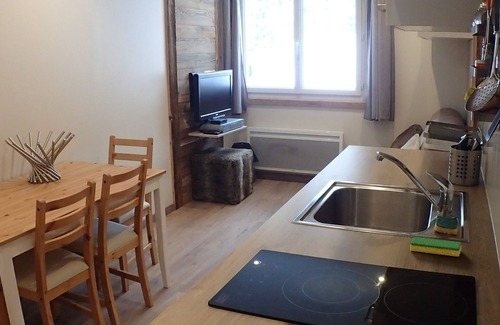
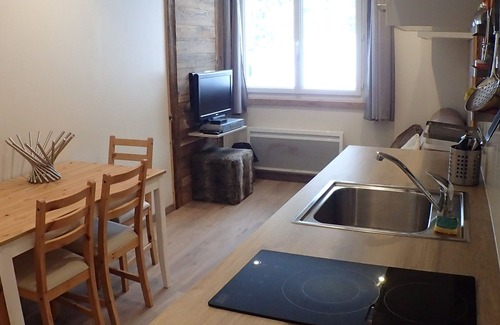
- dish sponge (435, 246)
